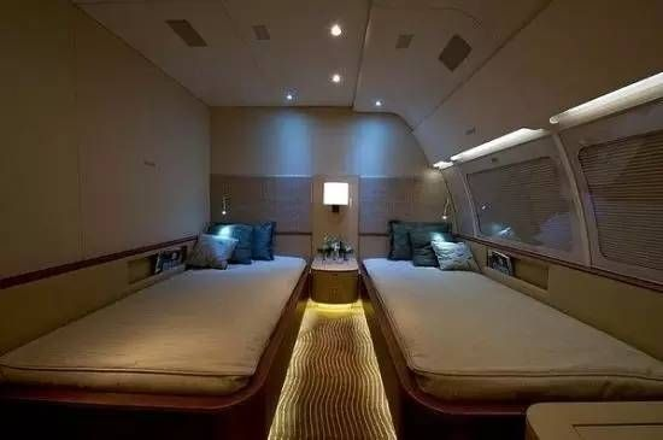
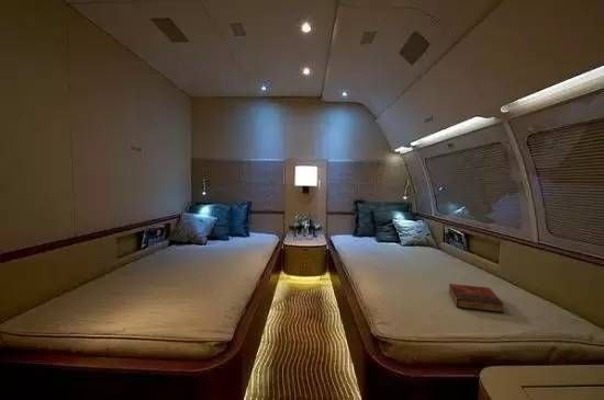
+ book (473, 296)
